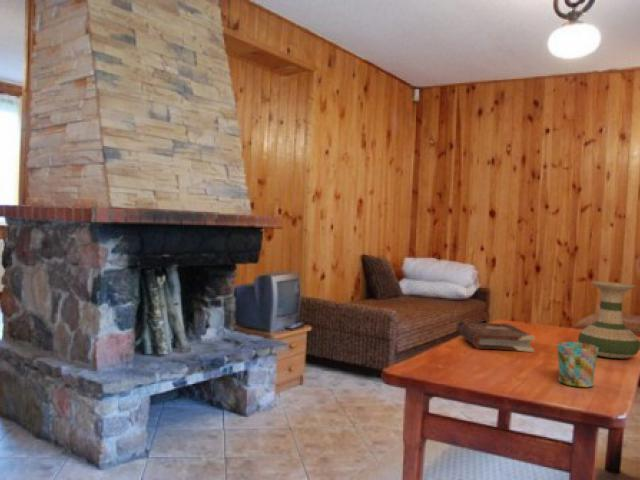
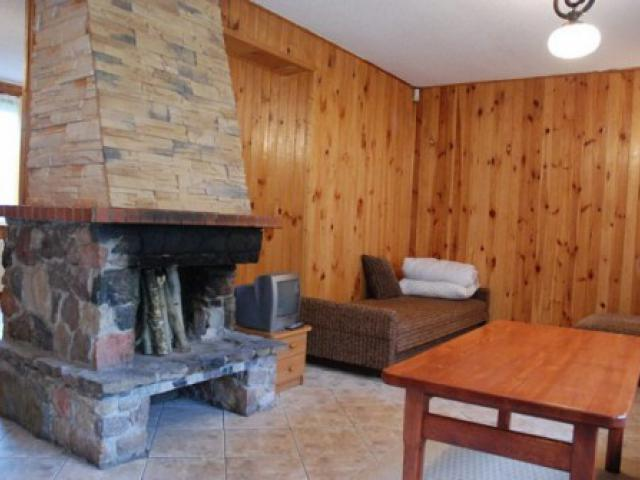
- book (493, 335)
- vase (610, 319)
- mug (574, 364)
